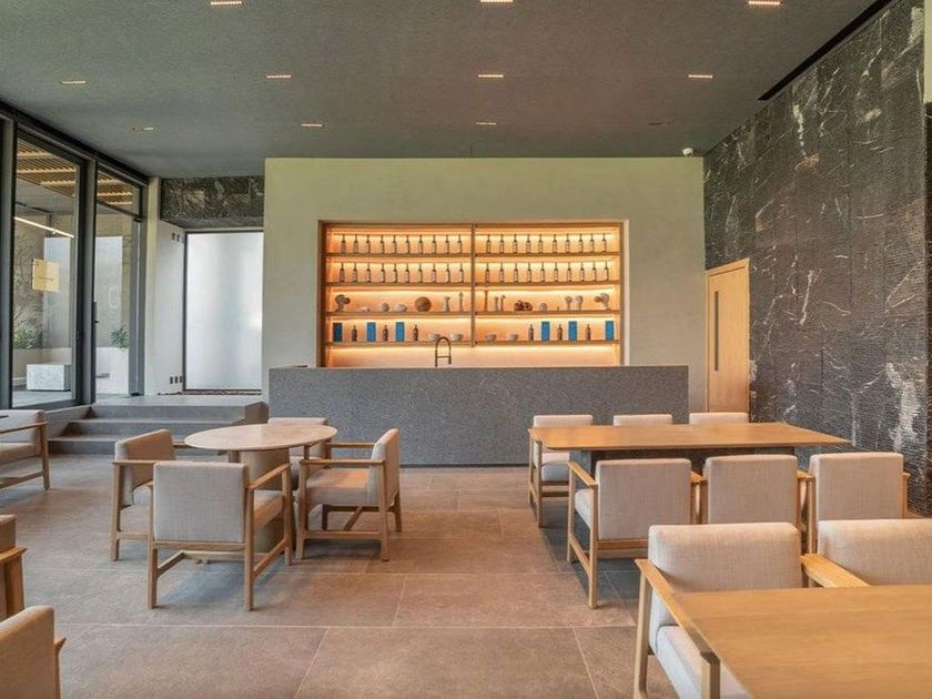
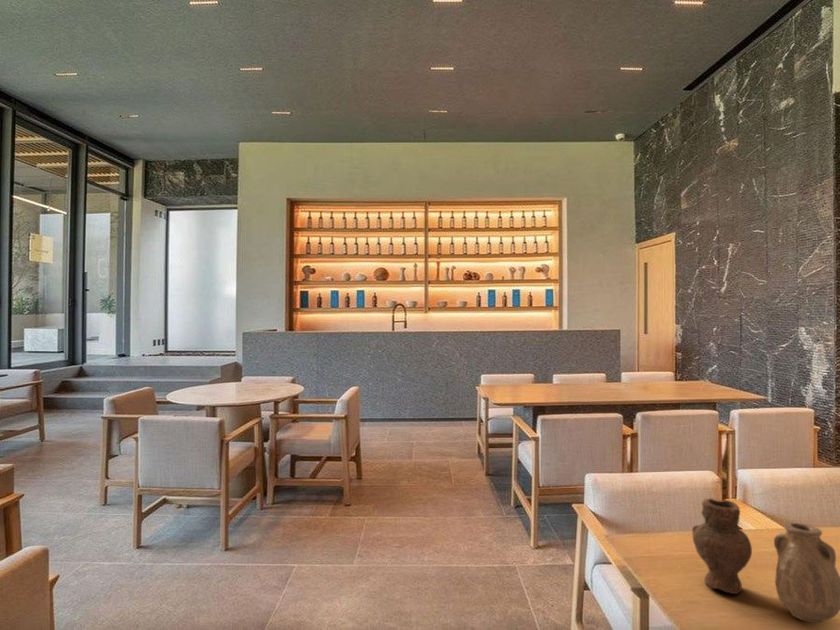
+ vase (751, 554)
